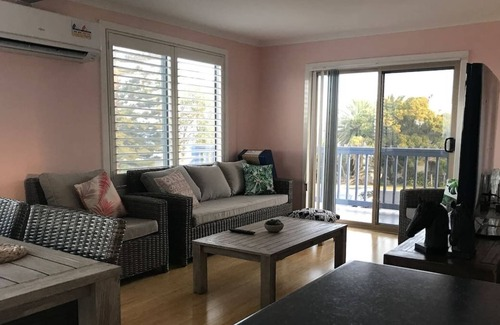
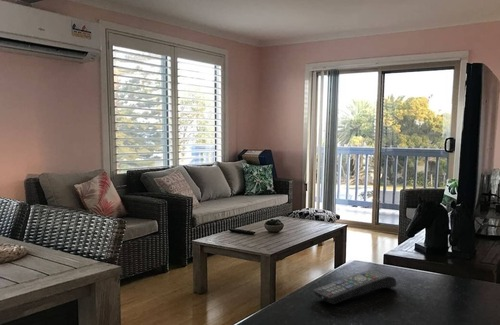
+ remote control (356, 285)
